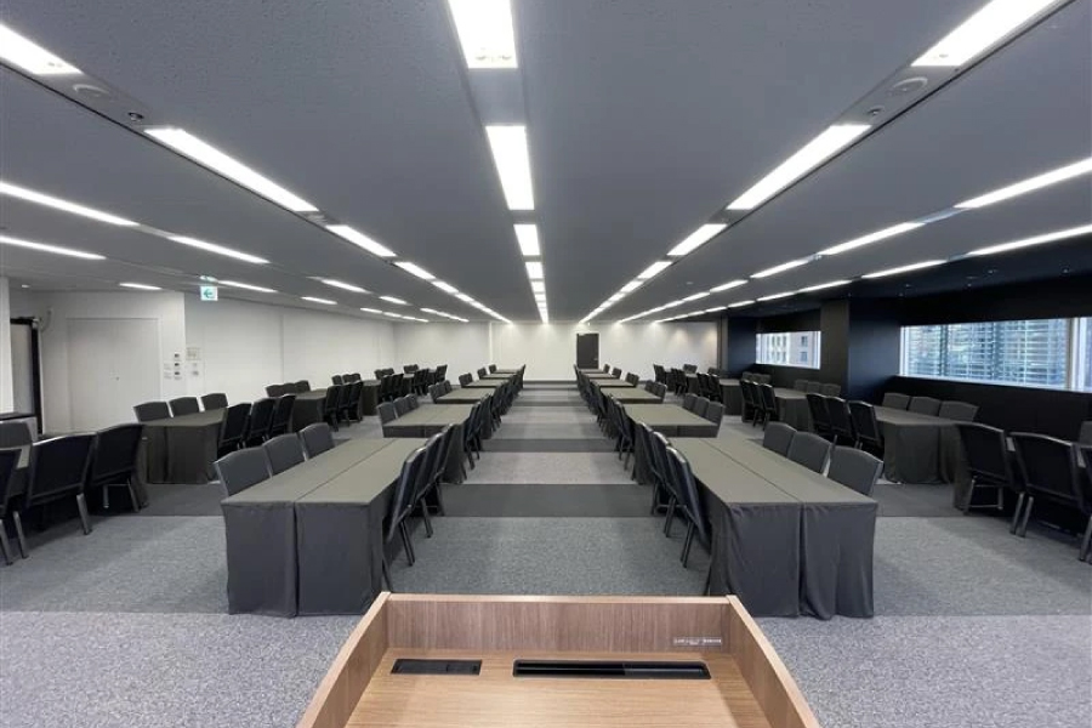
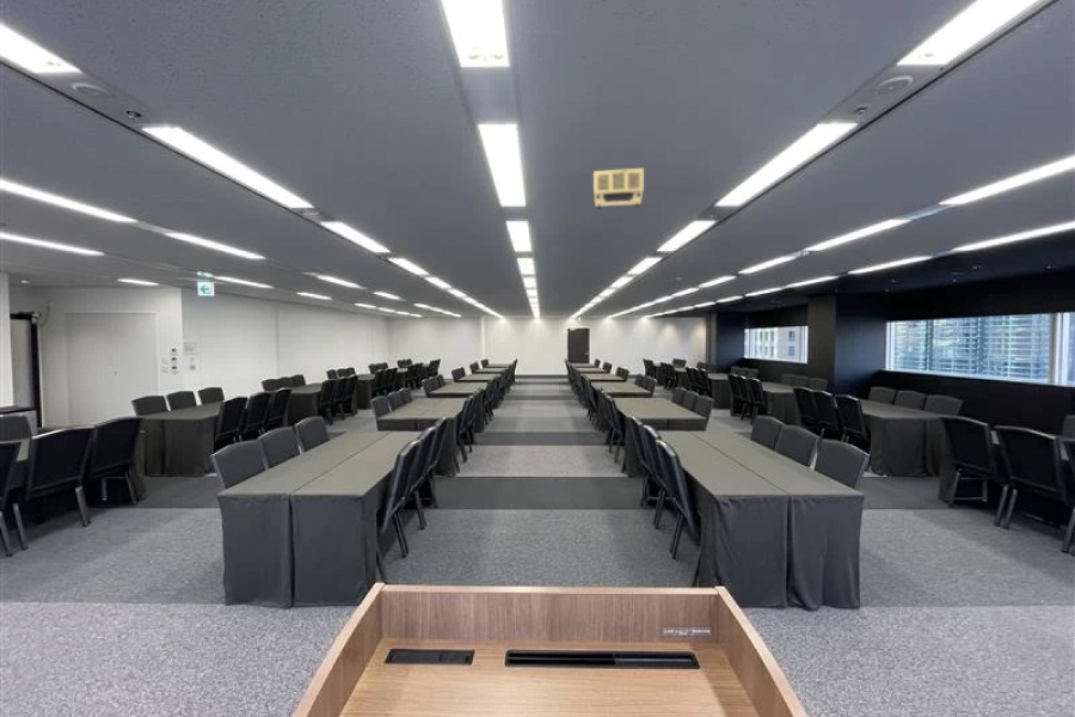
+ projector (618, 192)
